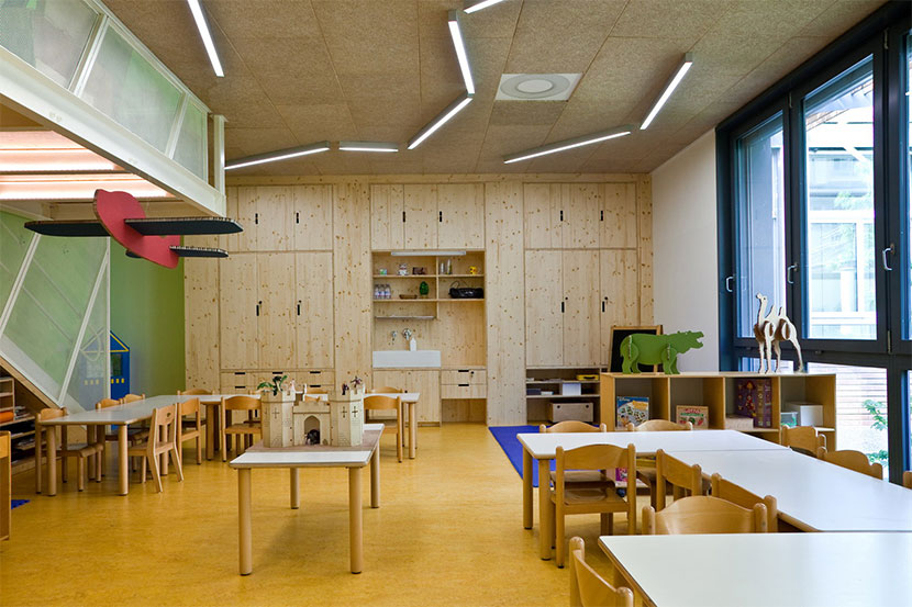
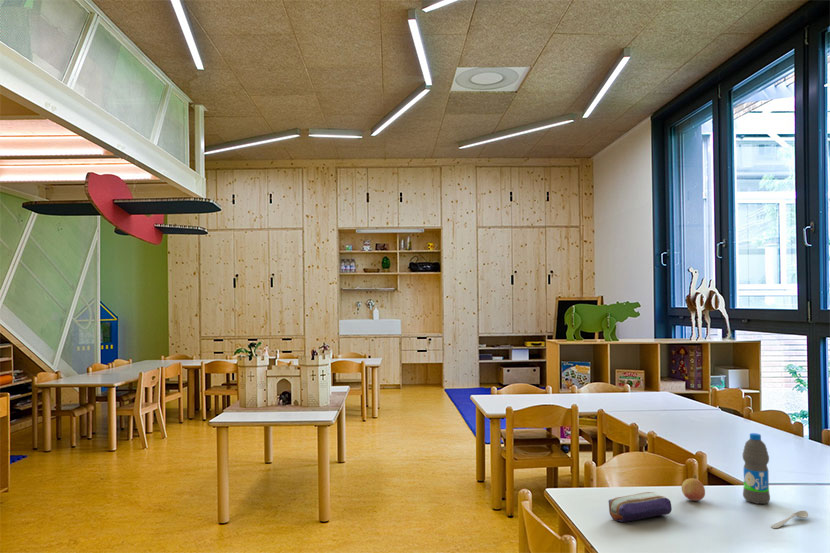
+ spoon (789, 519)
+ pencil case (640, 506)
+ fruit (693, 489)
+ water bottle (755, 467)
